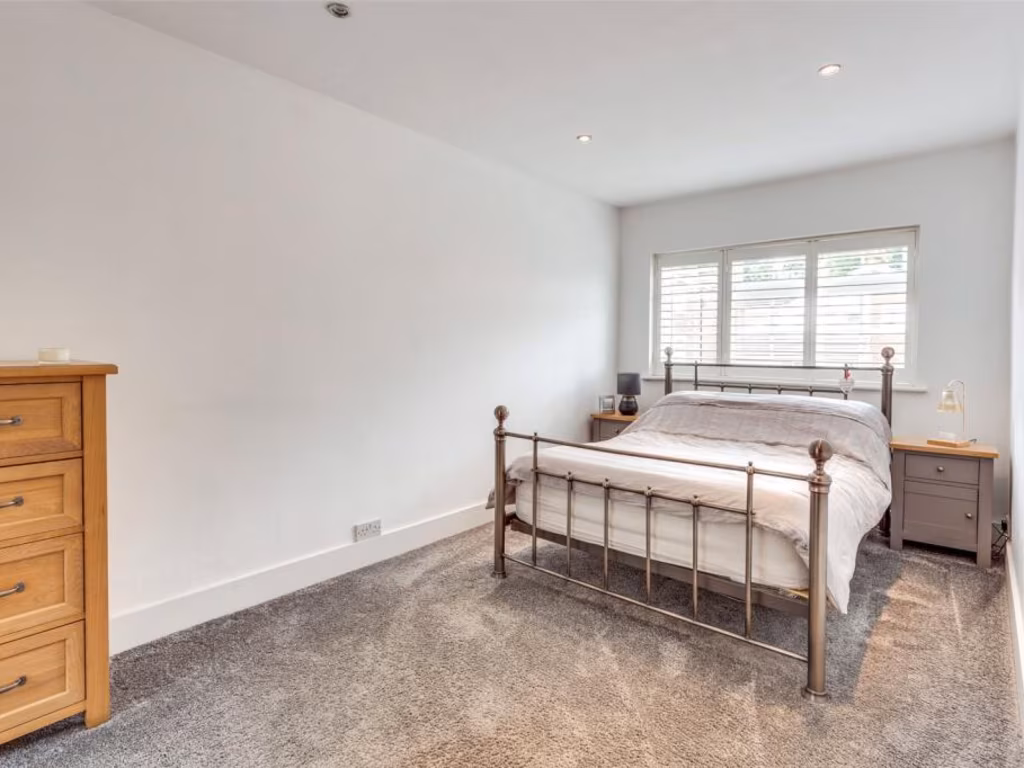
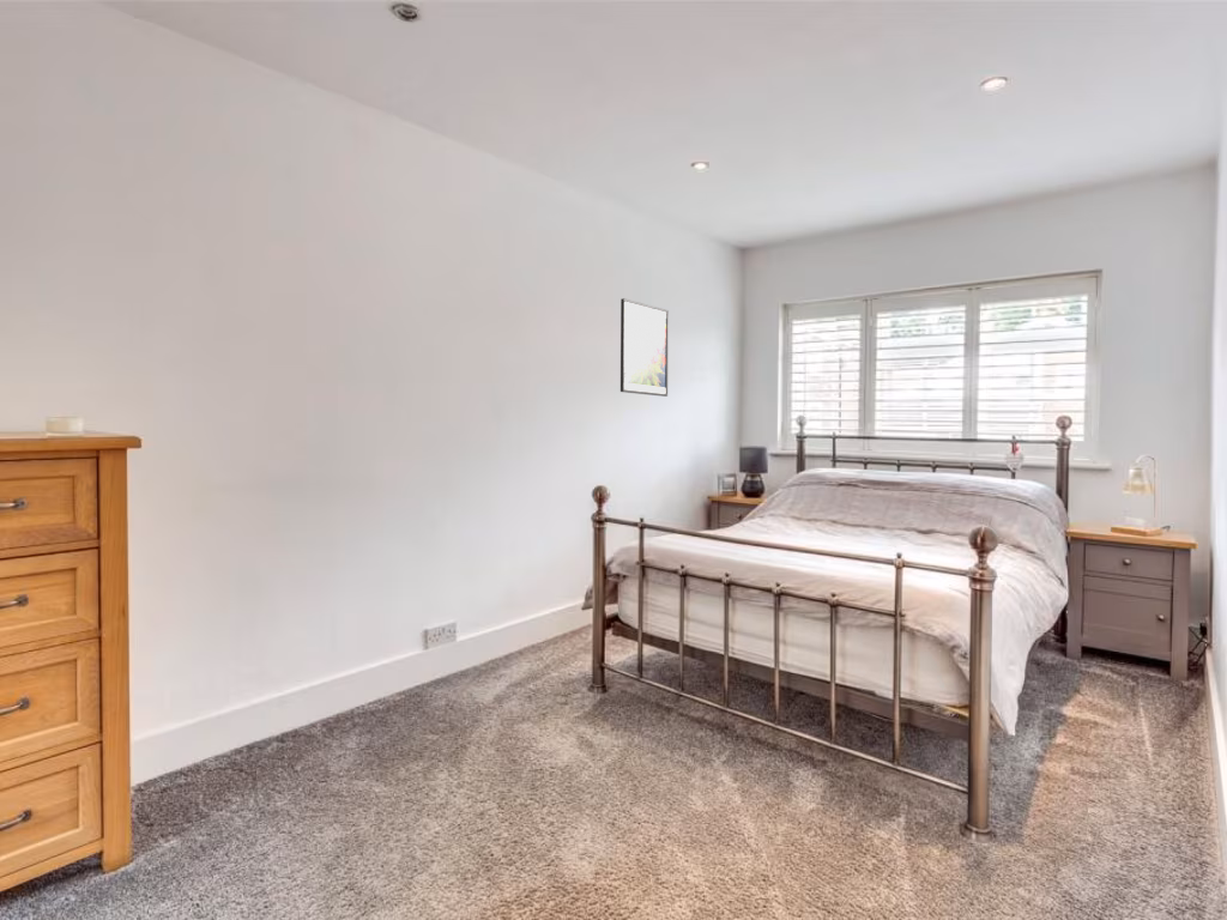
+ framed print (645, 349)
